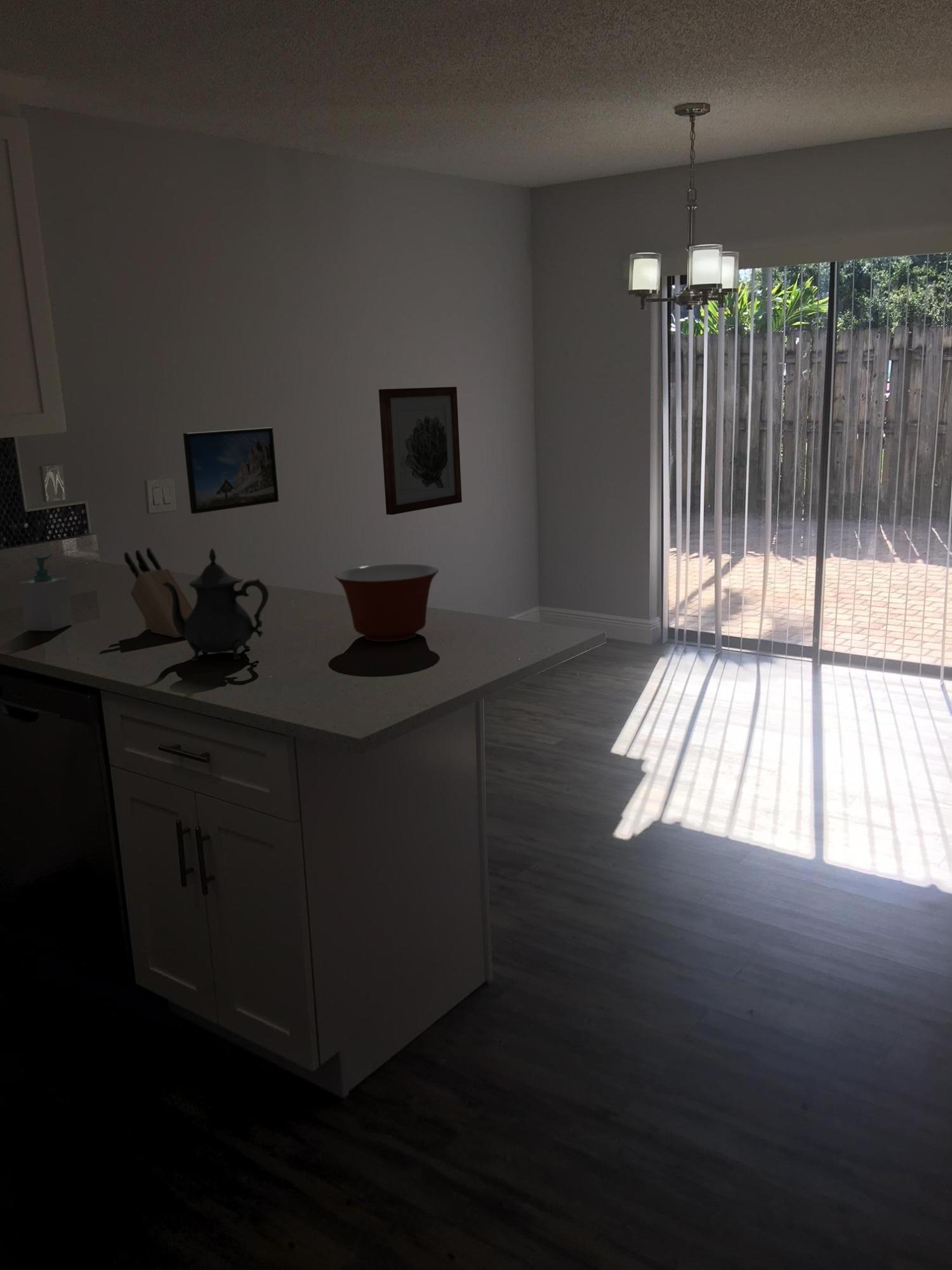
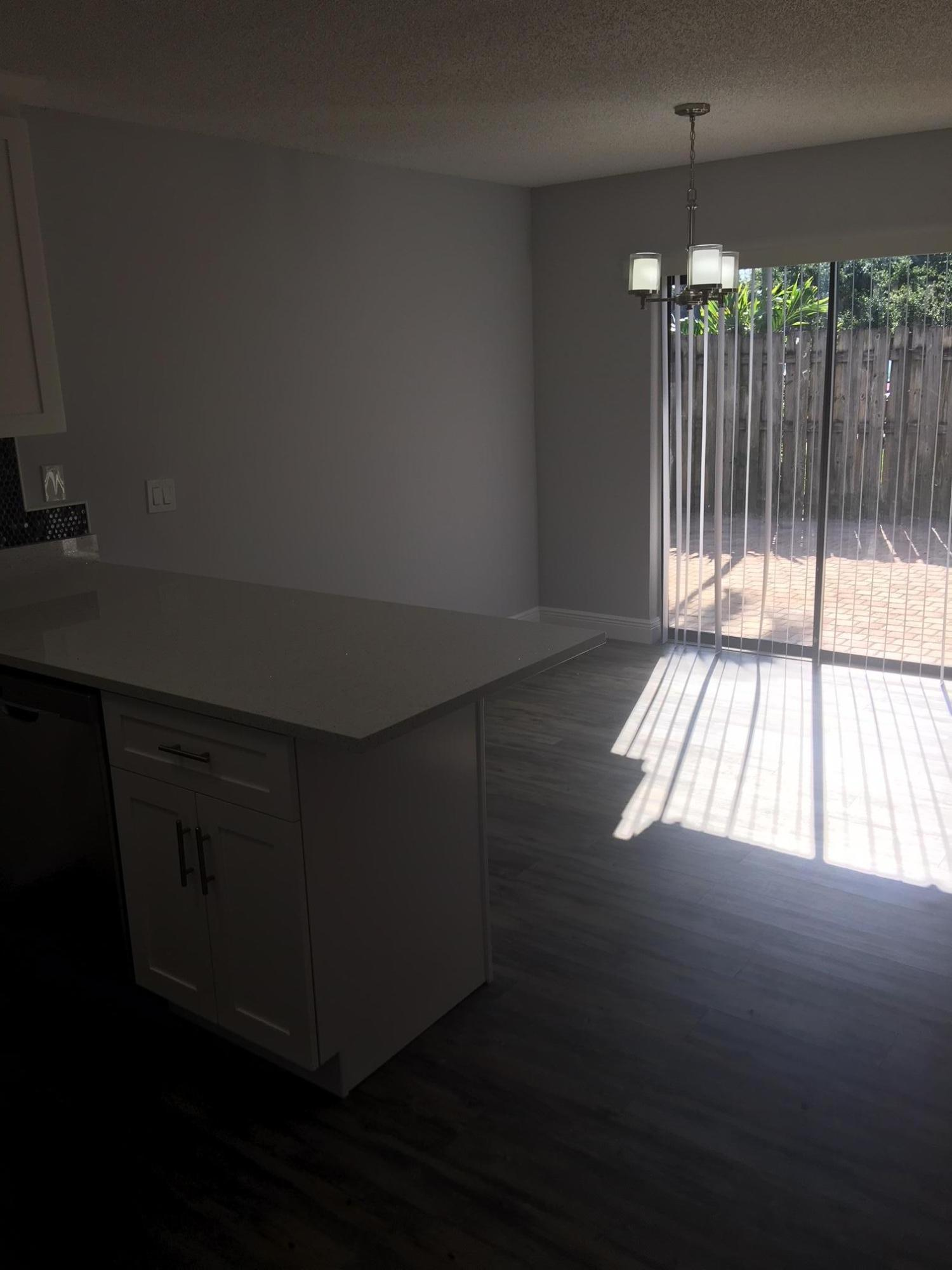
- mixing bowl (388, 604)
- wall art (422, 448)
- teapot (216, 601)
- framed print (233, 469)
- knife block (161, 591)
- soap bottle (44, 592)
